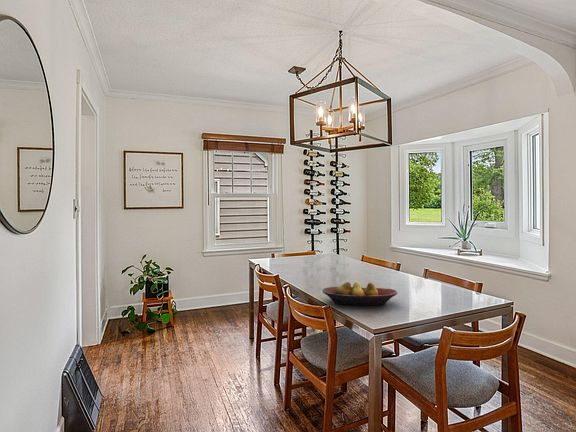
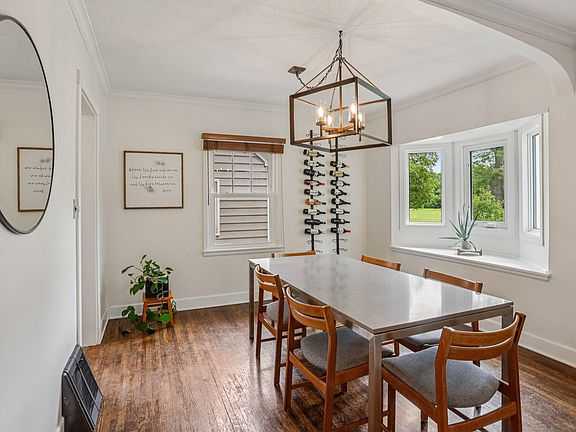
- fruit bowl (359, 292)
